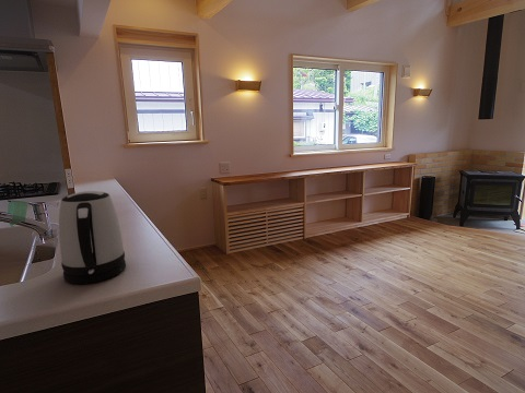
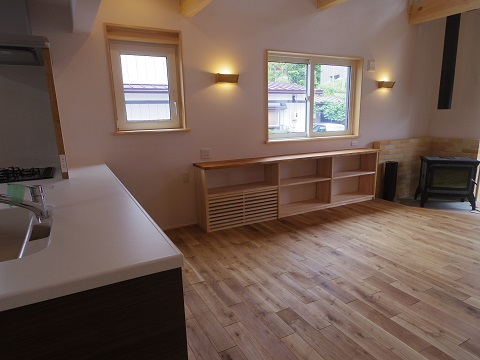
- kettle (90, 235)
